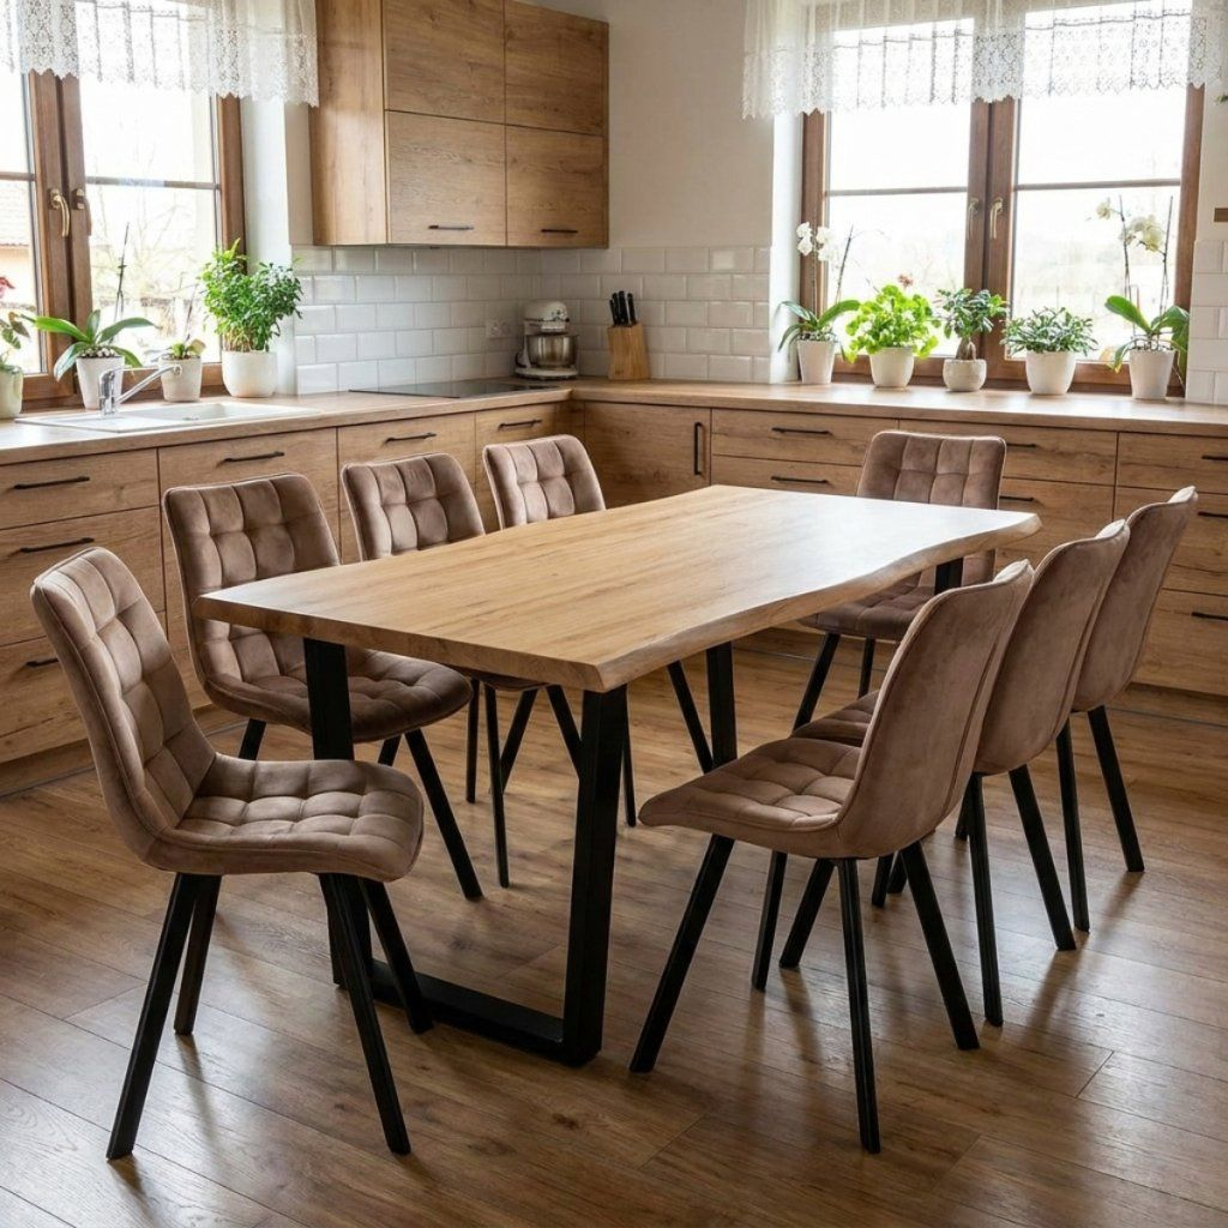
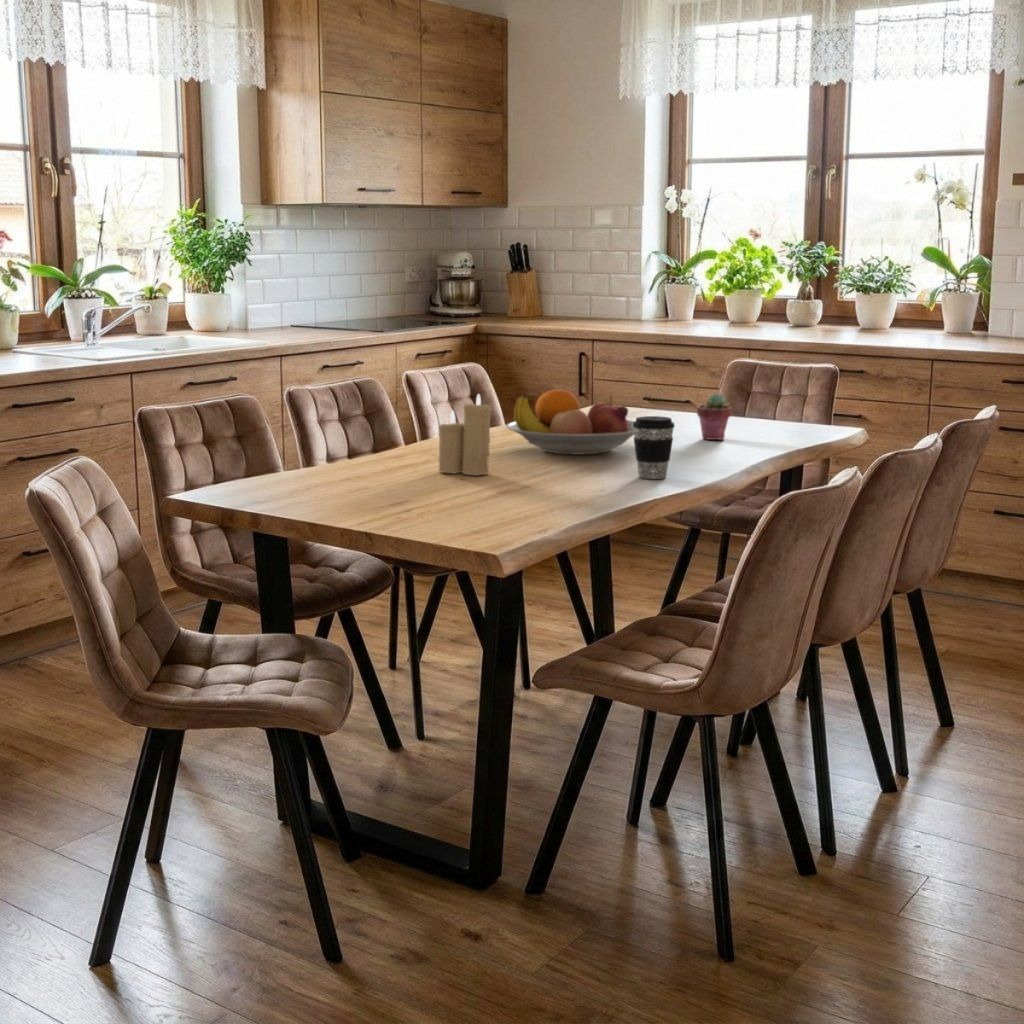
+ potted succulent (714, 415)
+ coffee cup (653, 447)
+ candle (464, 433)
+ fruit bowl (576, 419)
